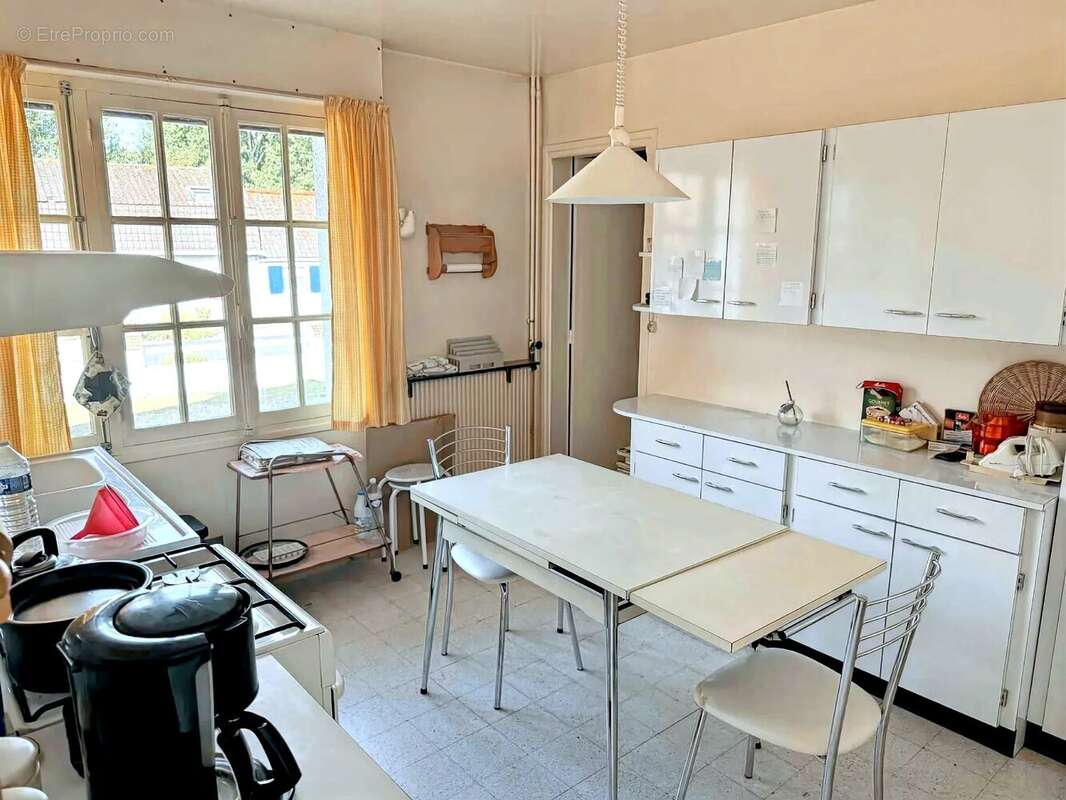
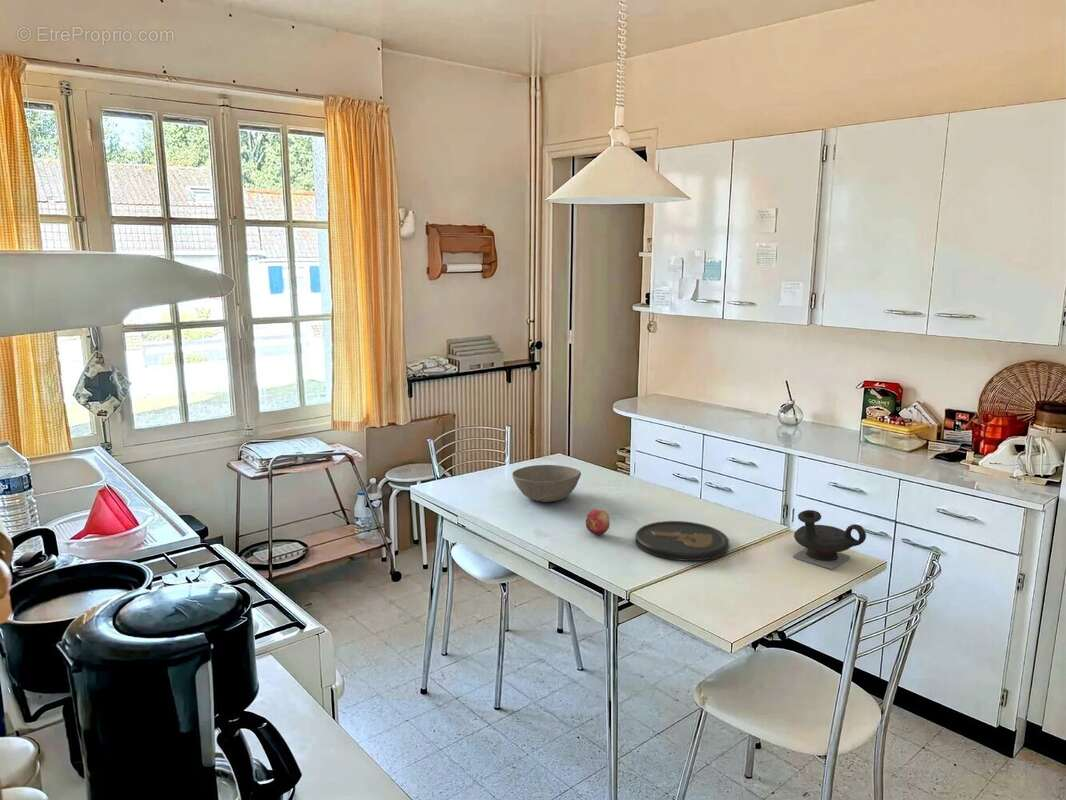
+ fruit (597, 522)
+ bowl (546, 484)
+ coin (681, 539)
+ teapot (827, 535)
